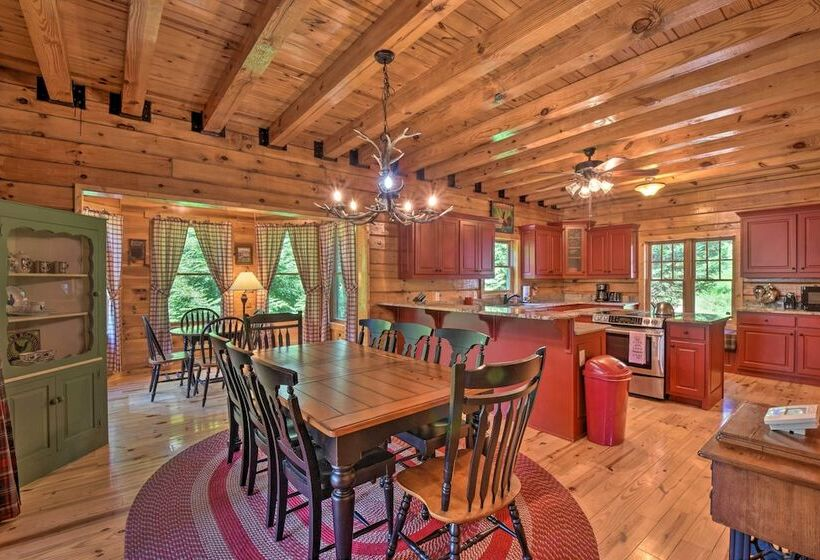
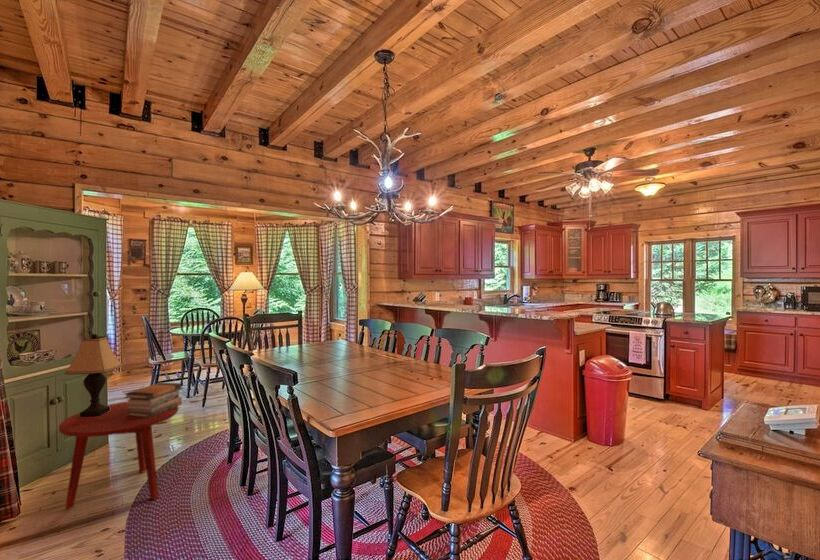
+ side table (137, 452)
+ lamp (94, 373)
+ book stack (154, 399)
